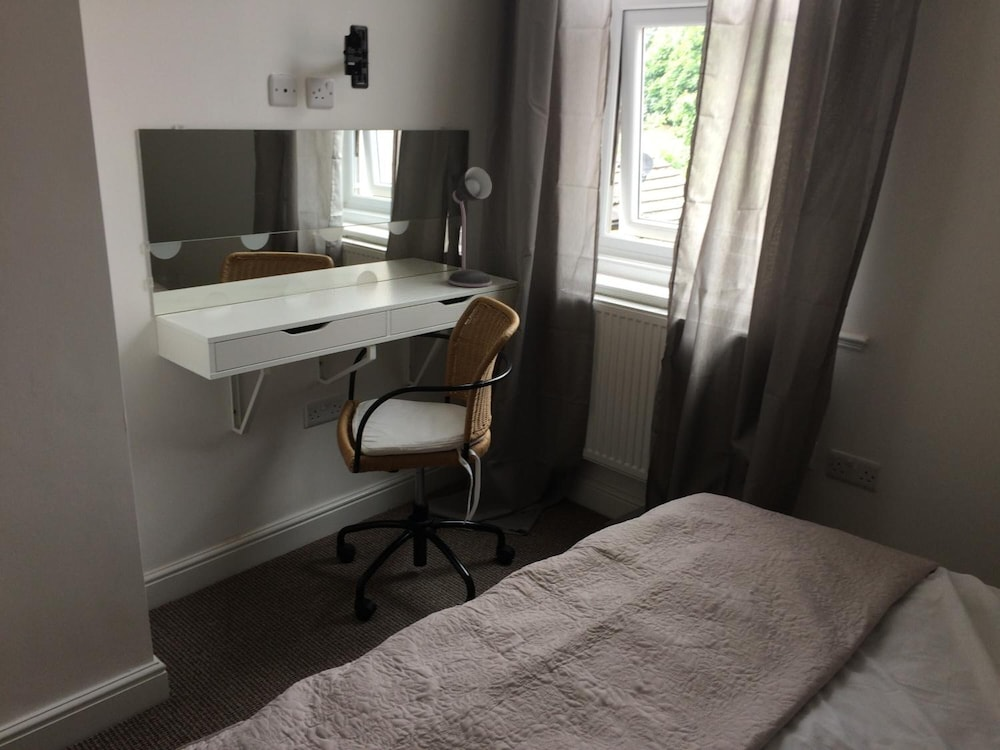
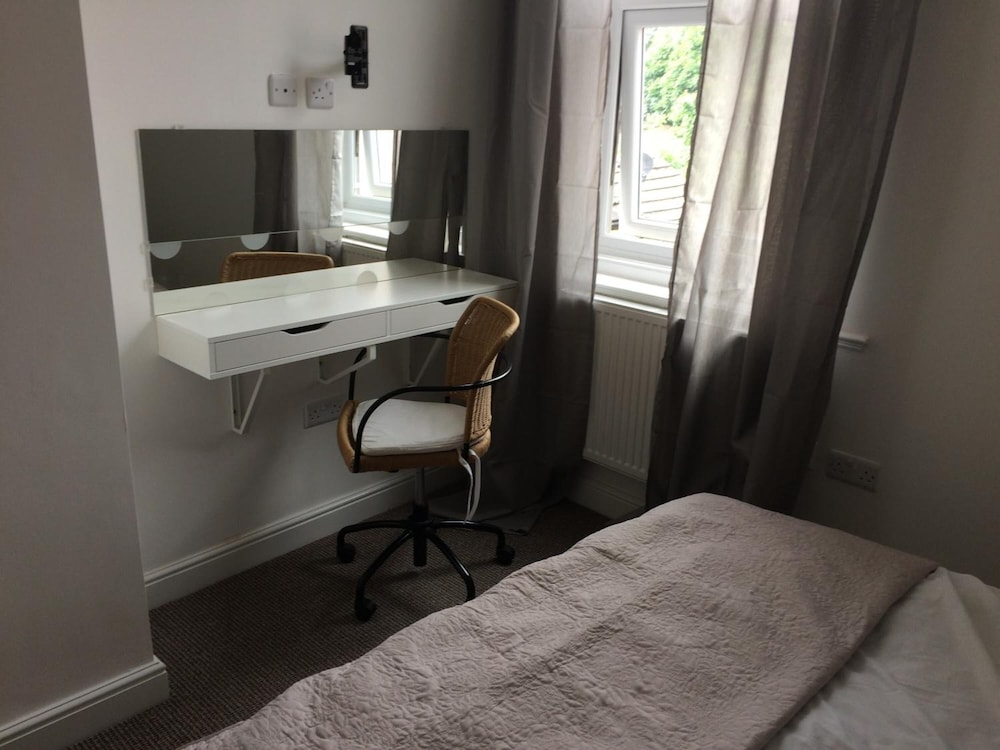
- desk lamp (465, 224)
